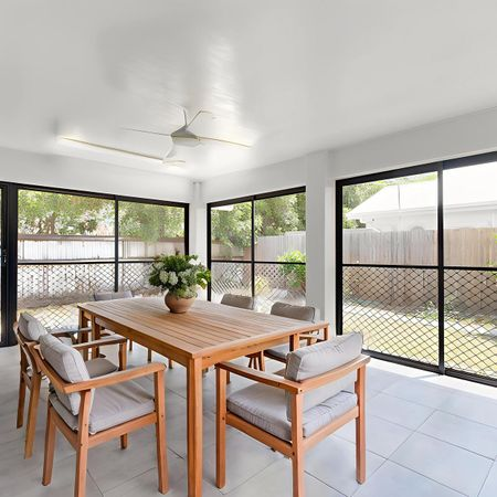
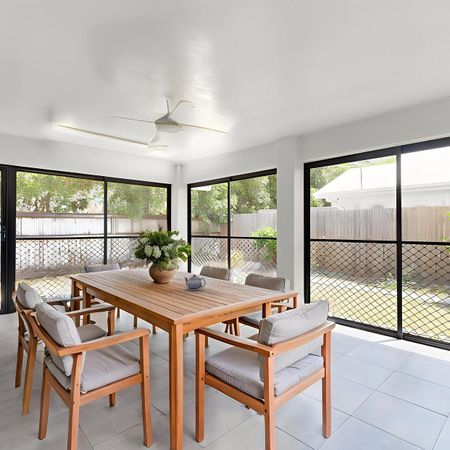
+ teapot (194, 281)
